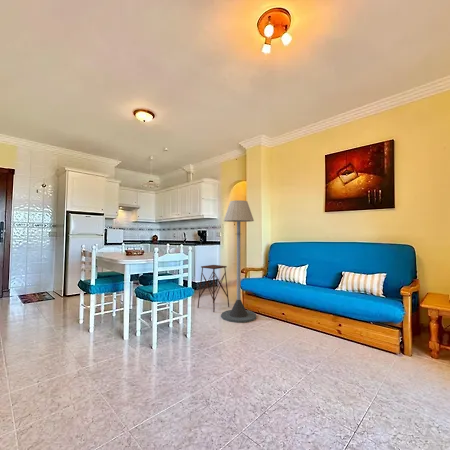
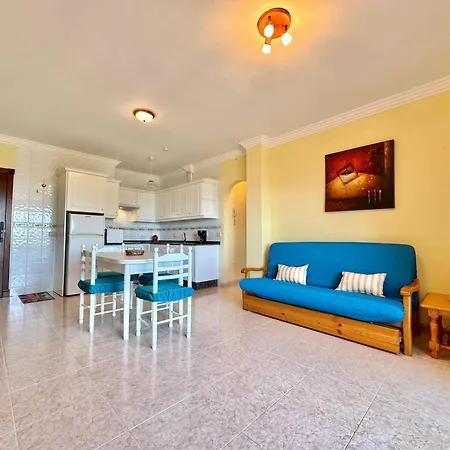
- floor lamp (238, 258)
- side table (213, 286)
